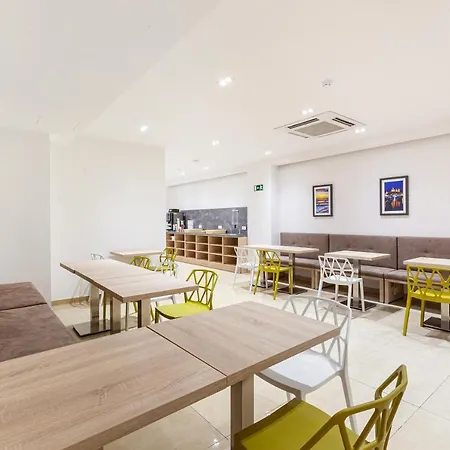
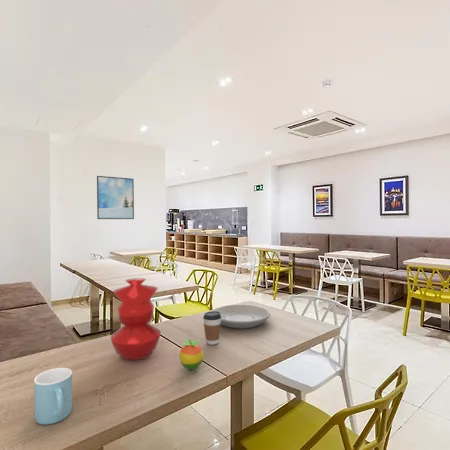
+ mug (55, 397)
+ plate (240, 317)
+ fruit (191, 354)
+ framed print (116, 198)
+ vase (136, 318)
+ coffee cup (212, 327)
